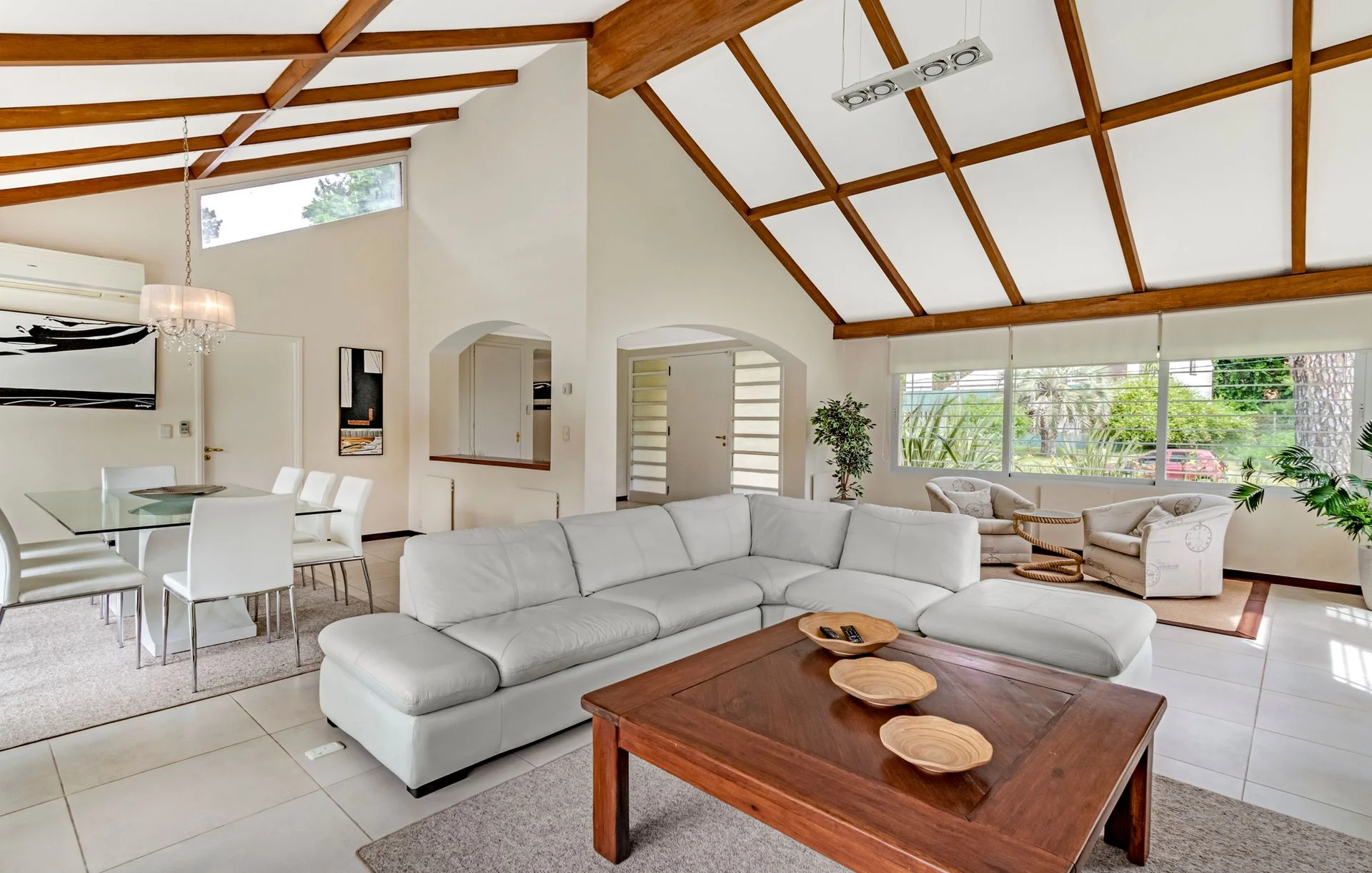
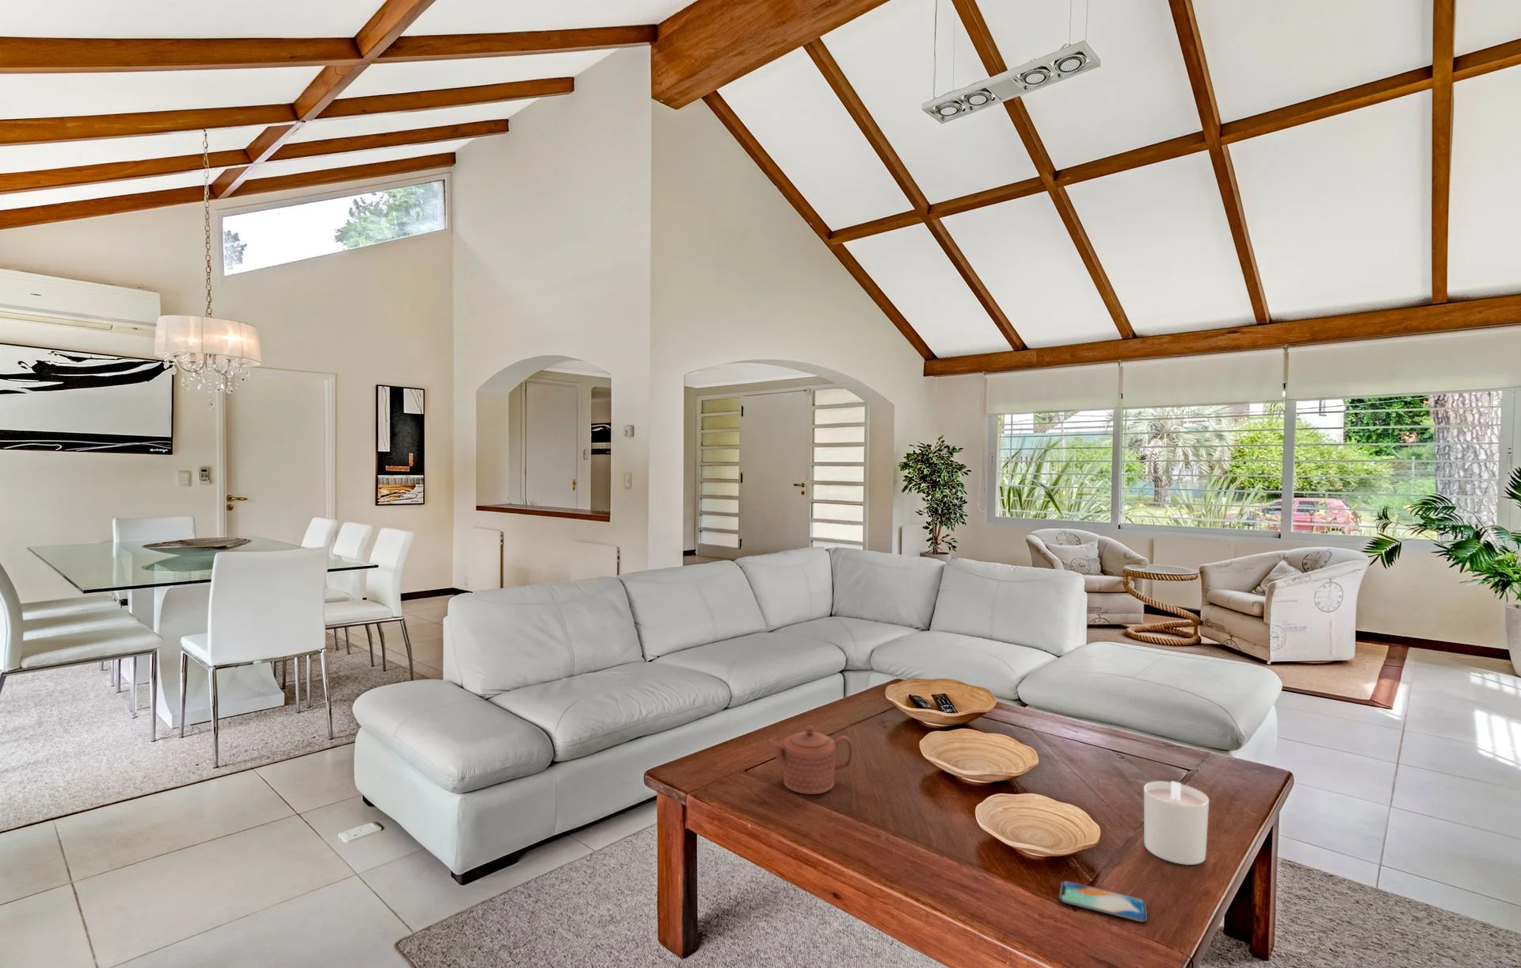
+ smartphone (1102, 900)
+ teapot (809, 754)
+ candle (1175, 816)
